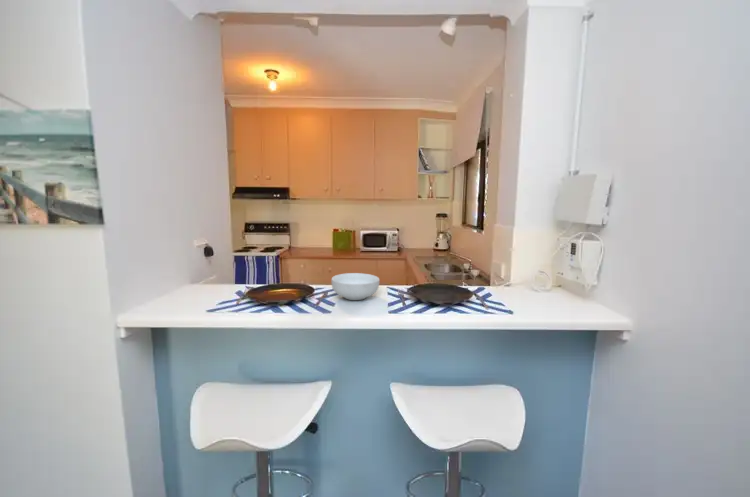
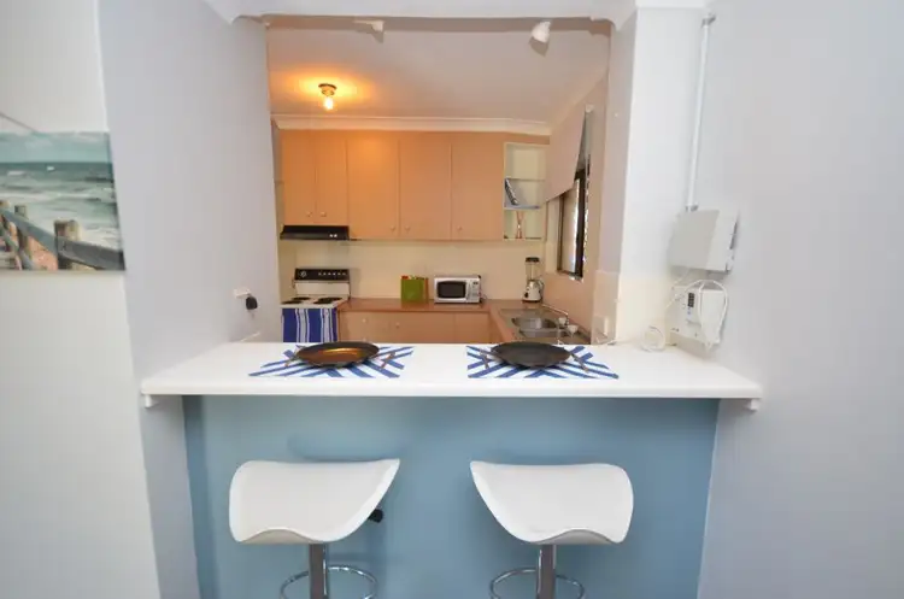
- cereal bowl (355, 287)
